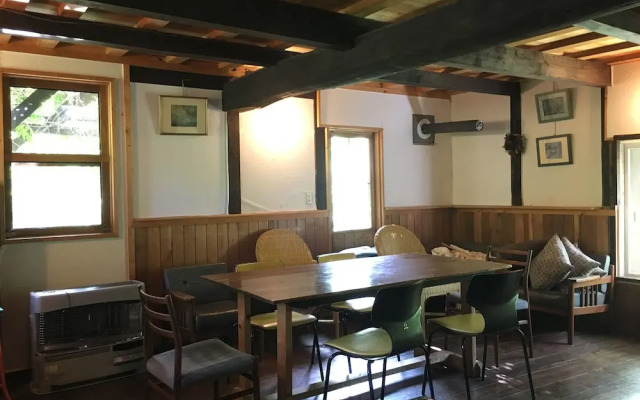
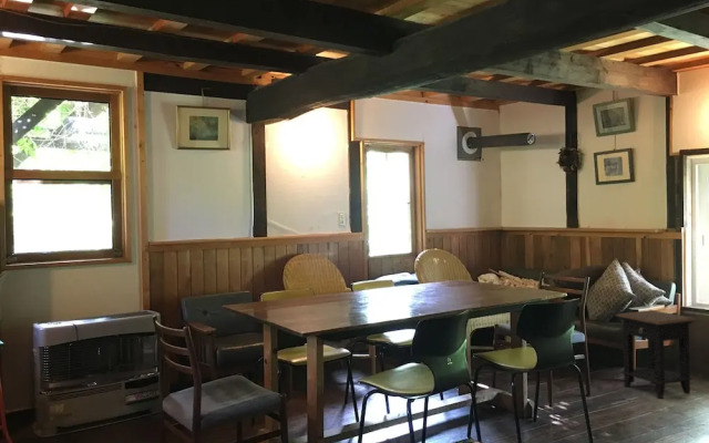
+ side table (655, 352)
